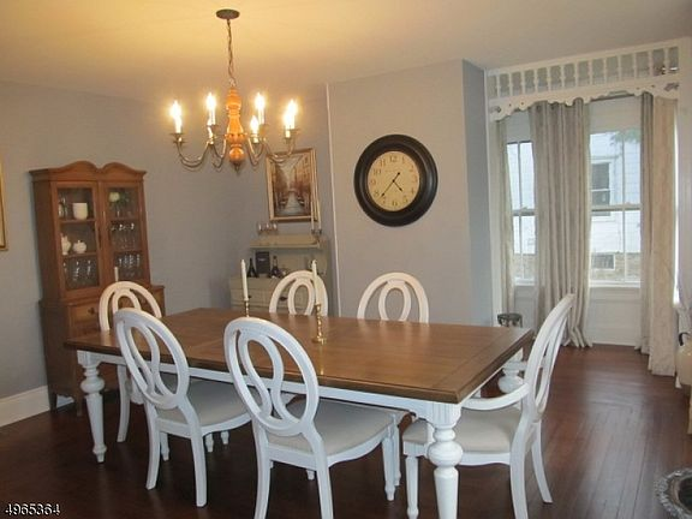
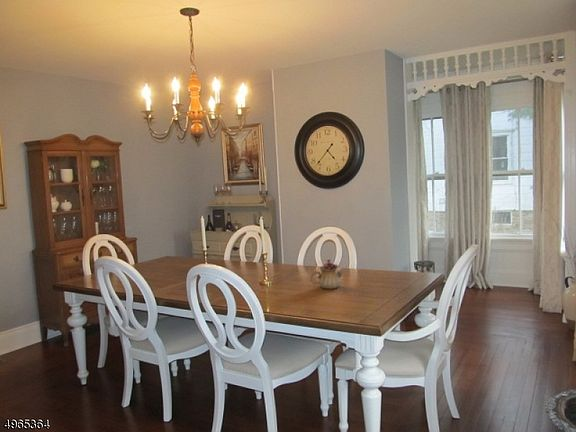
+ teapot (327, 273)
